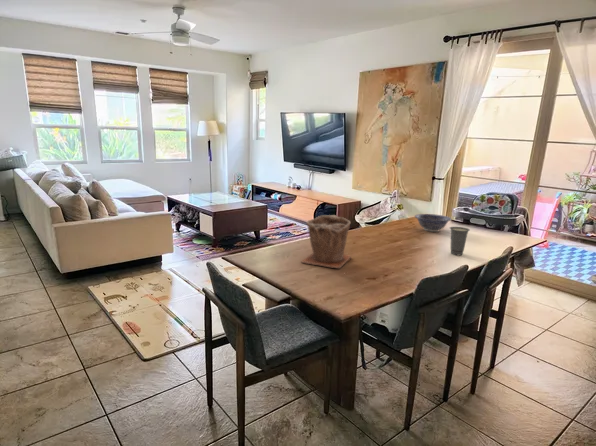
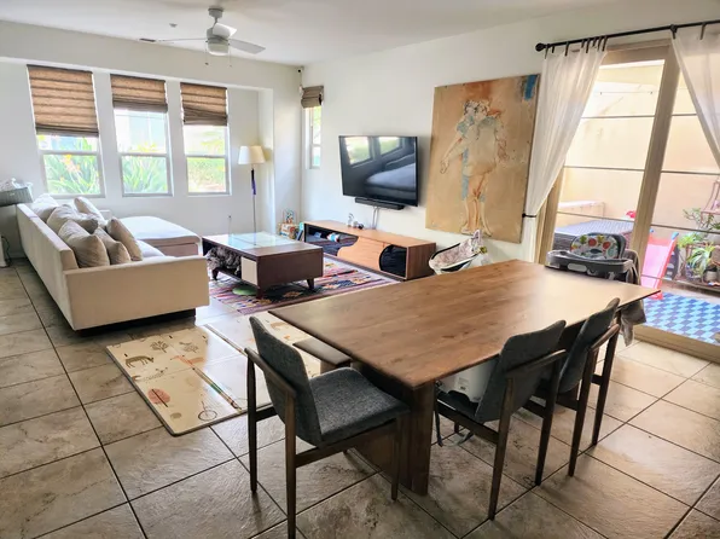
- cup (458, 241)
- decorative bowl (432, 223)
- plant pot (327, 239)
